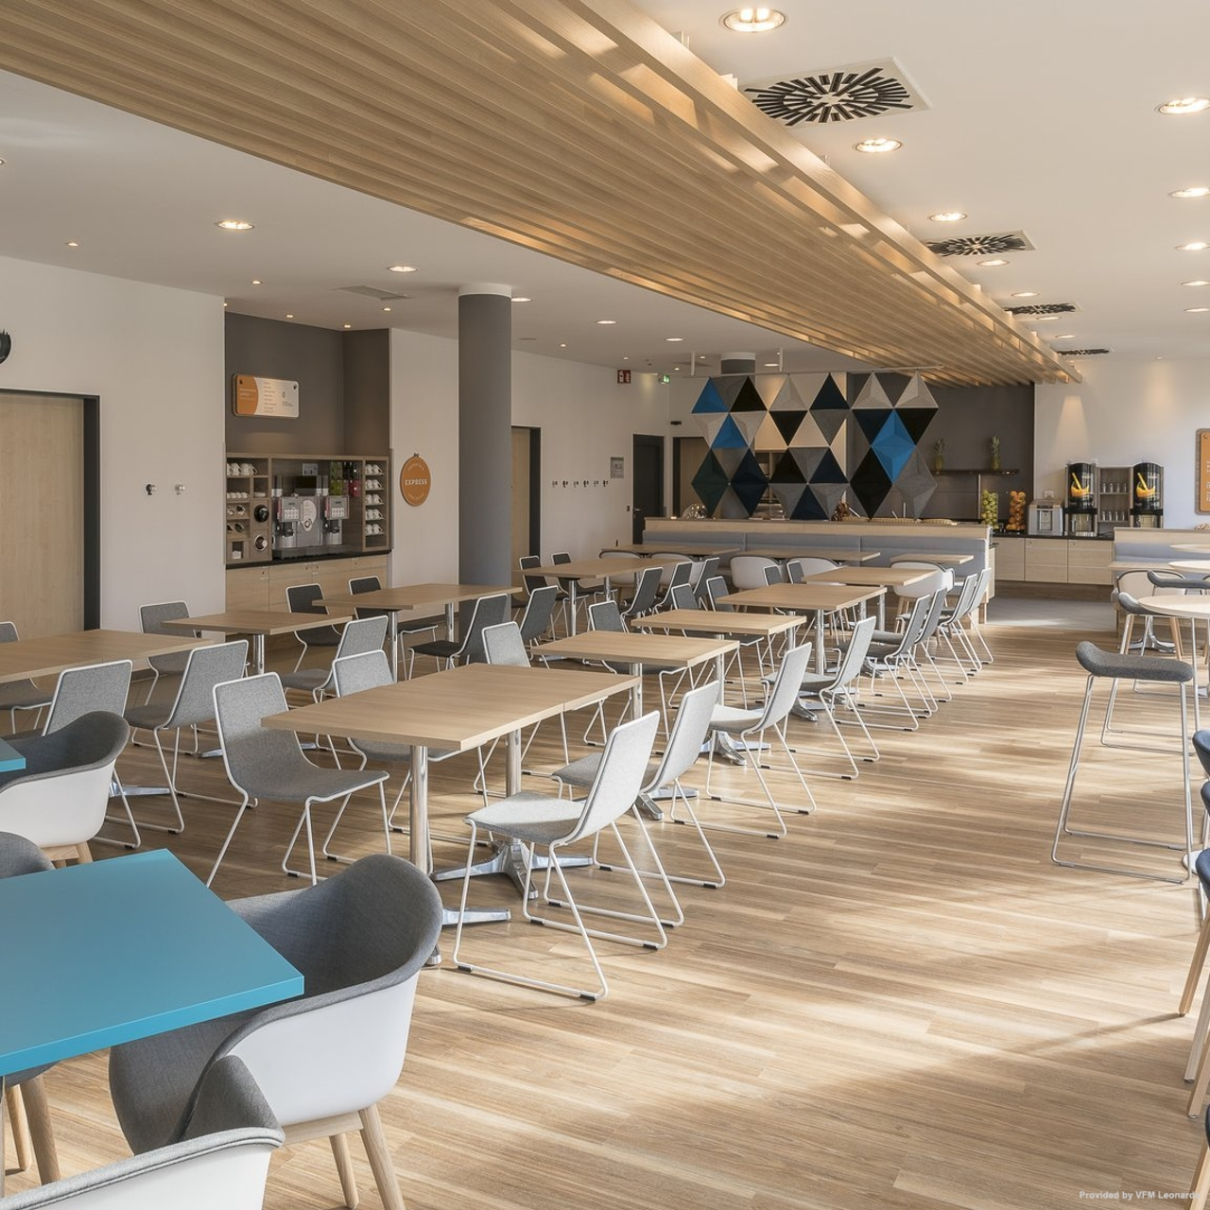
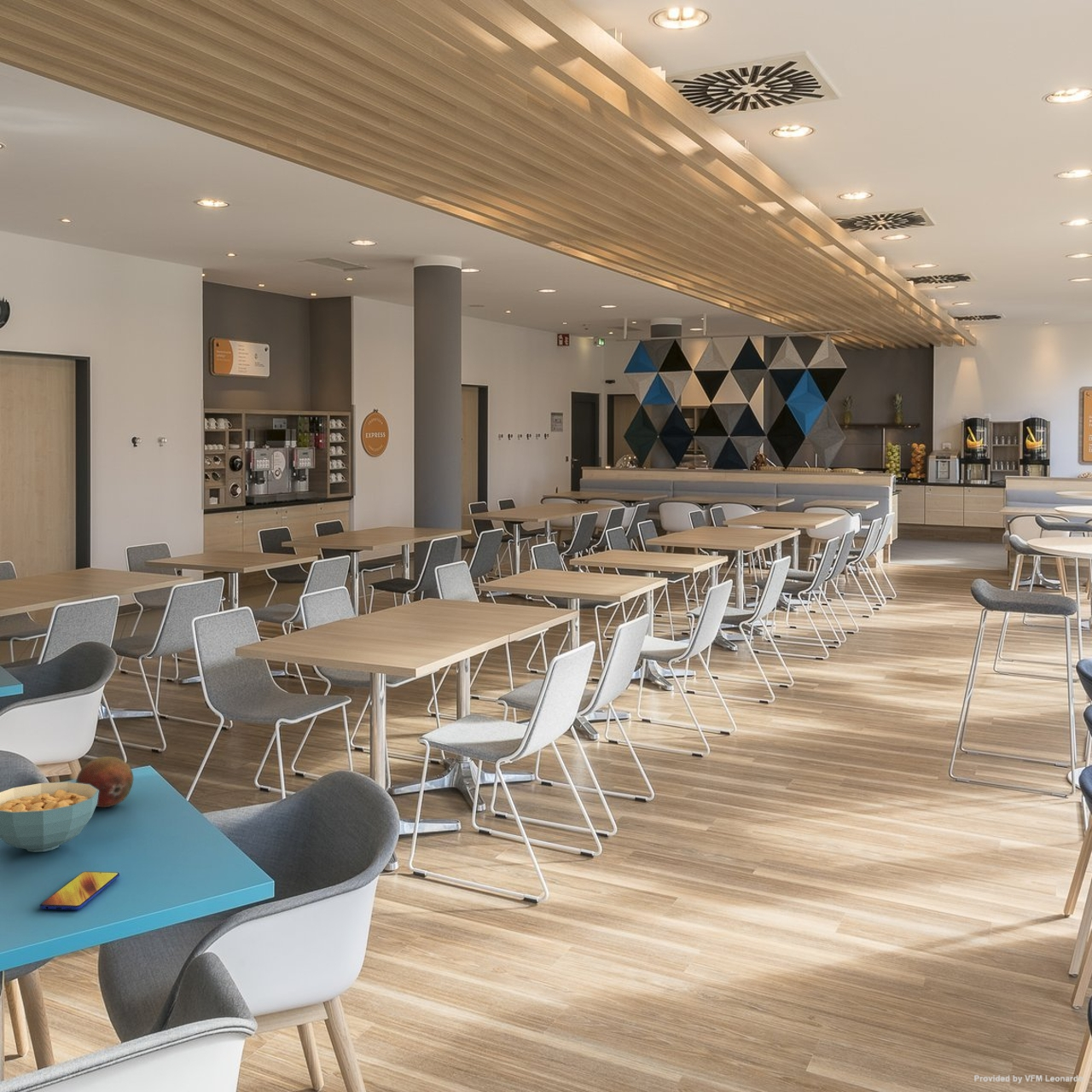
+ smartphone (81, 890)
+ fruit (104, 781)
+ cereal bowl (42, 822)
